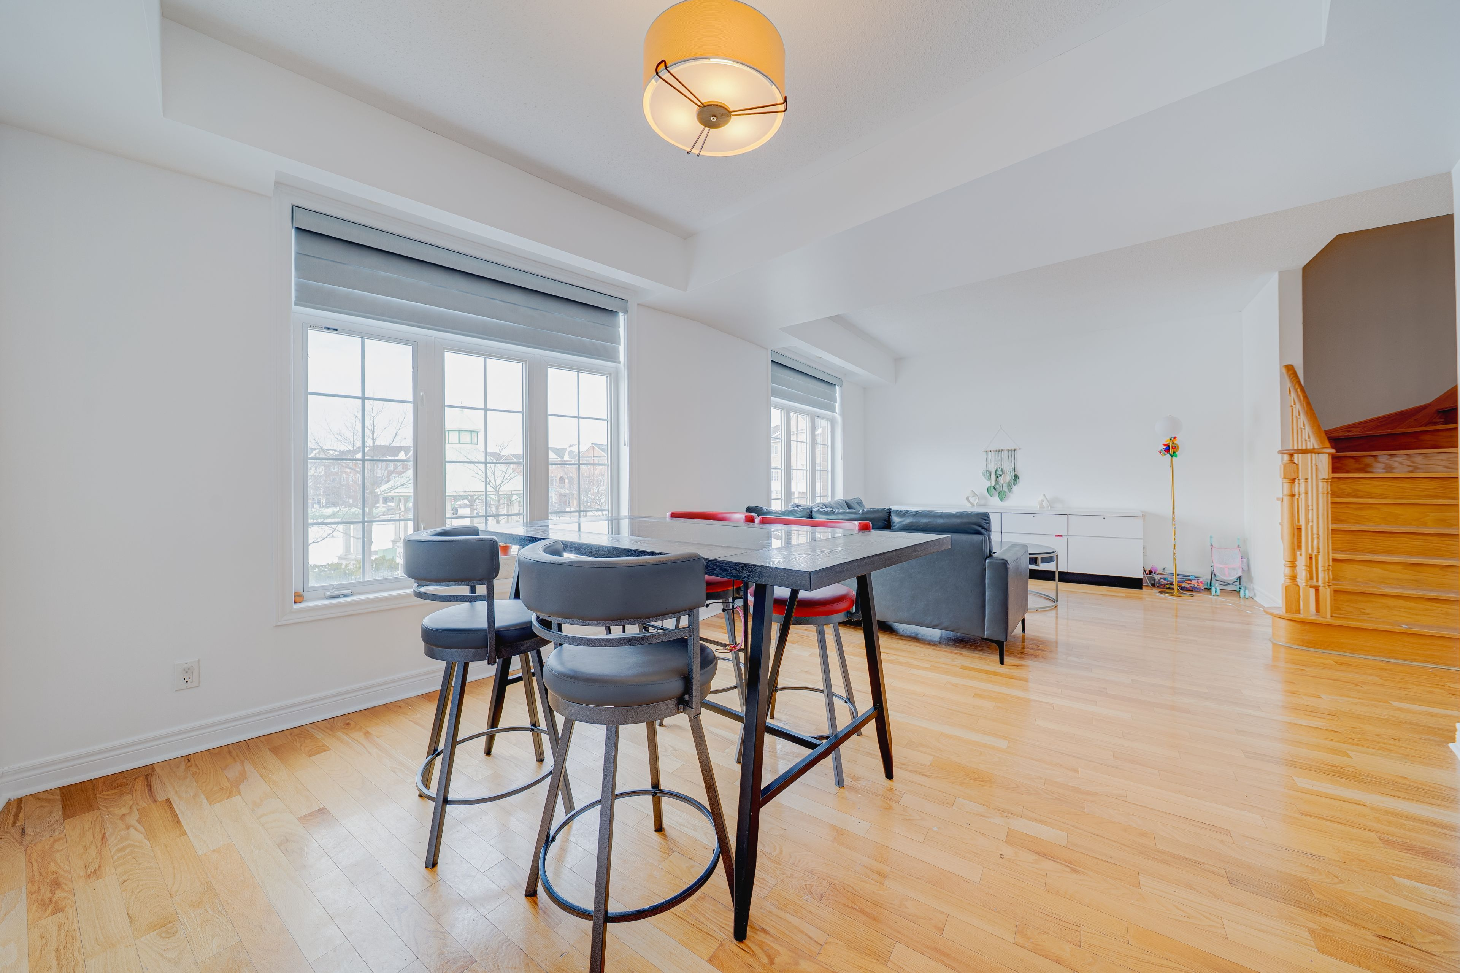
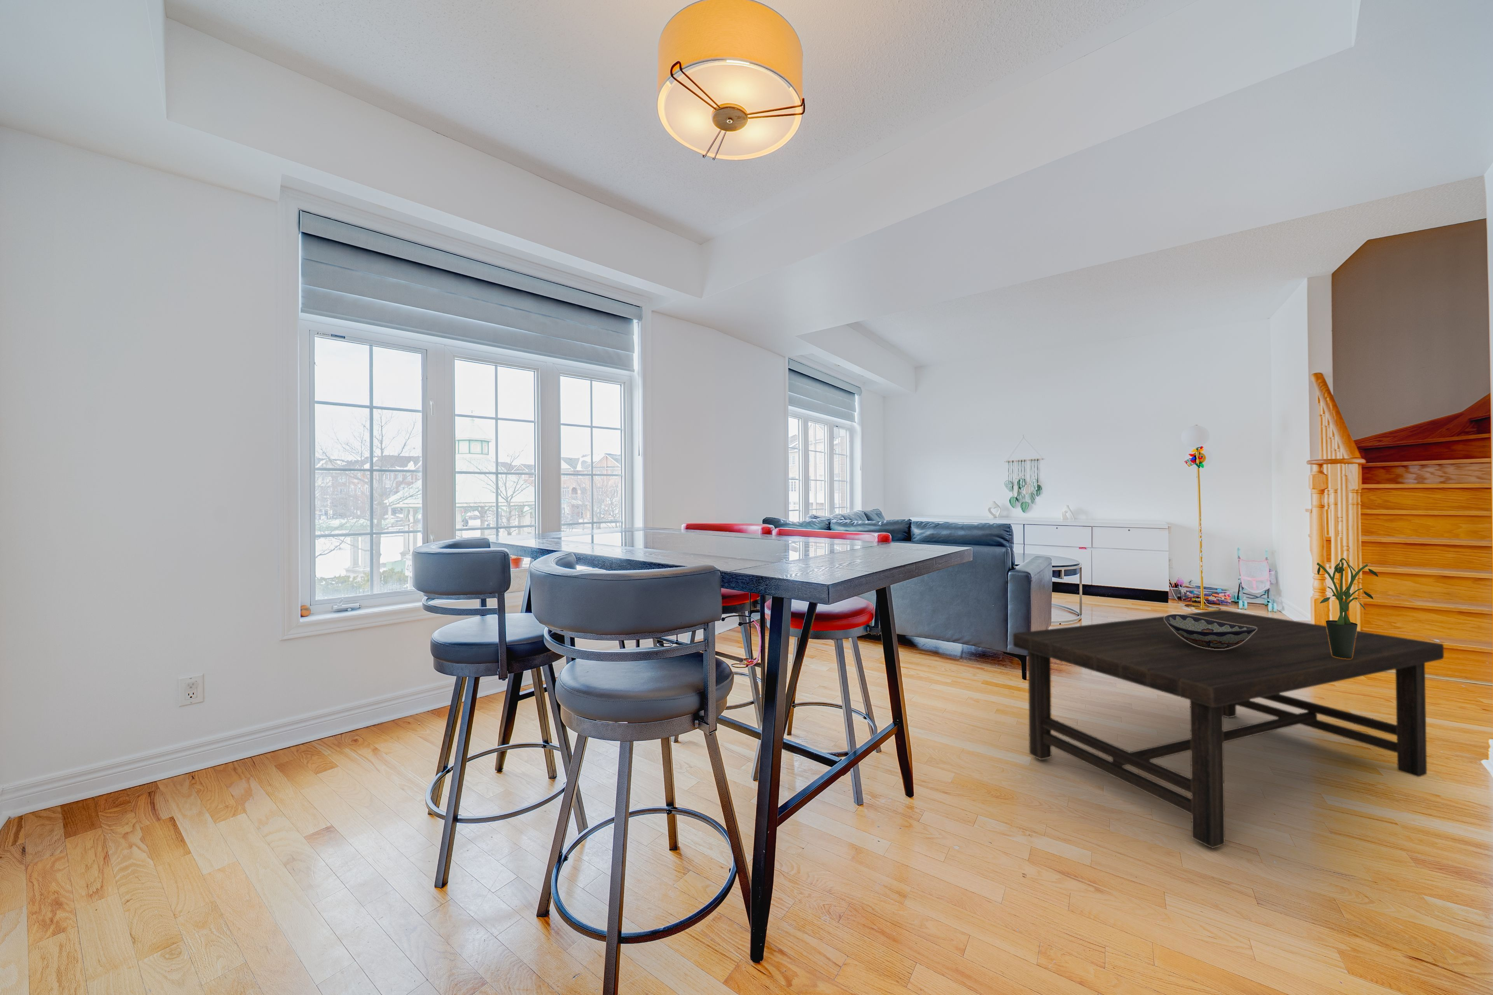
+ coffee table (1219, 701)
+ decorative bowl (1209, 633)
+ potted plant (1346, 607)
